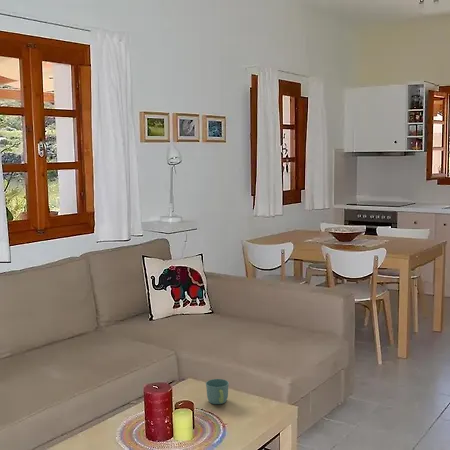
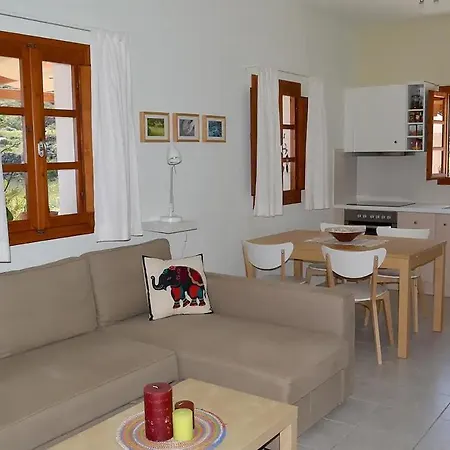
- mug (218, 393)
